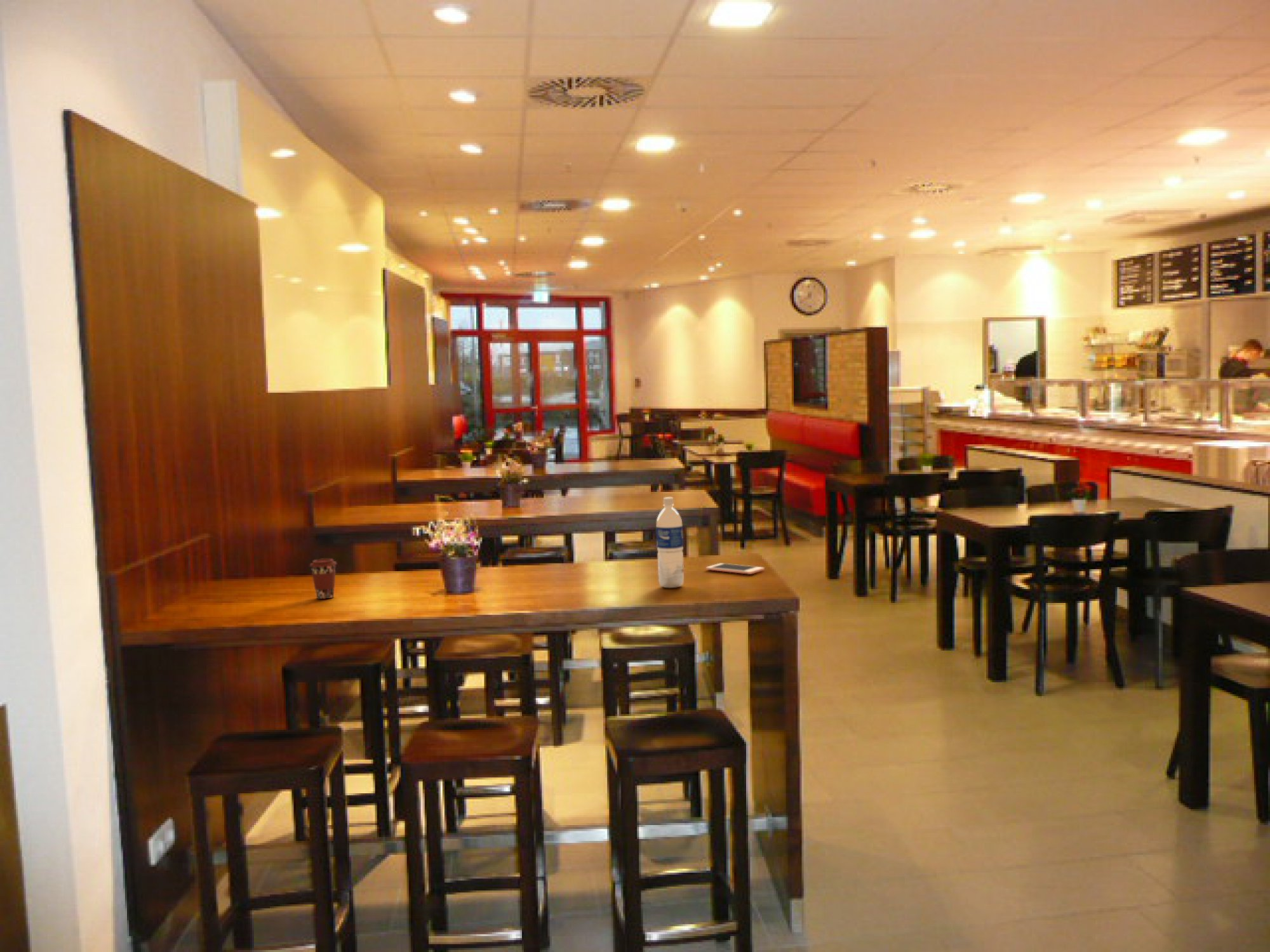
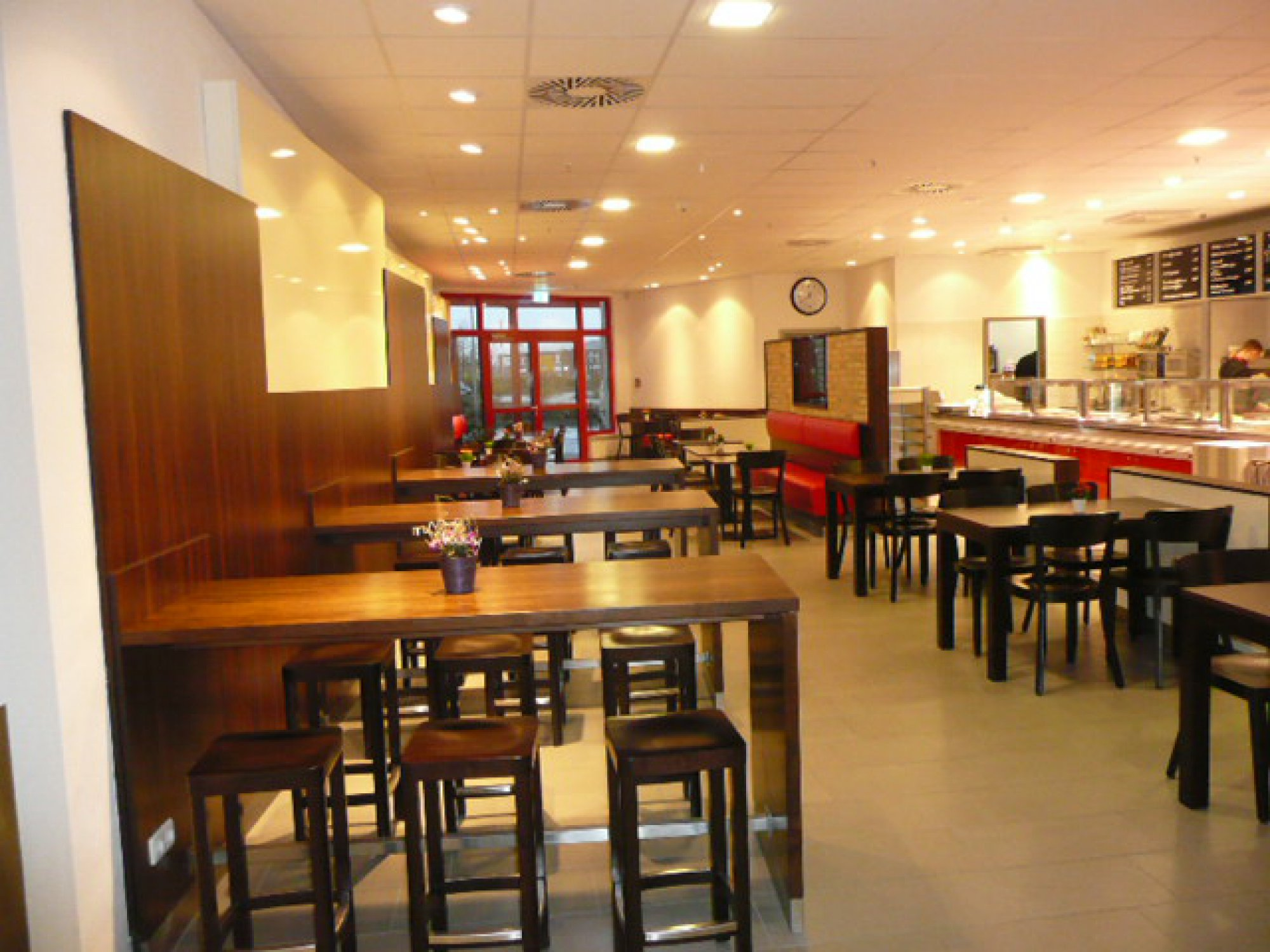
- coffee cup (324, 579)
- cell phone (735, 569)
- water bottle (669, 542)
